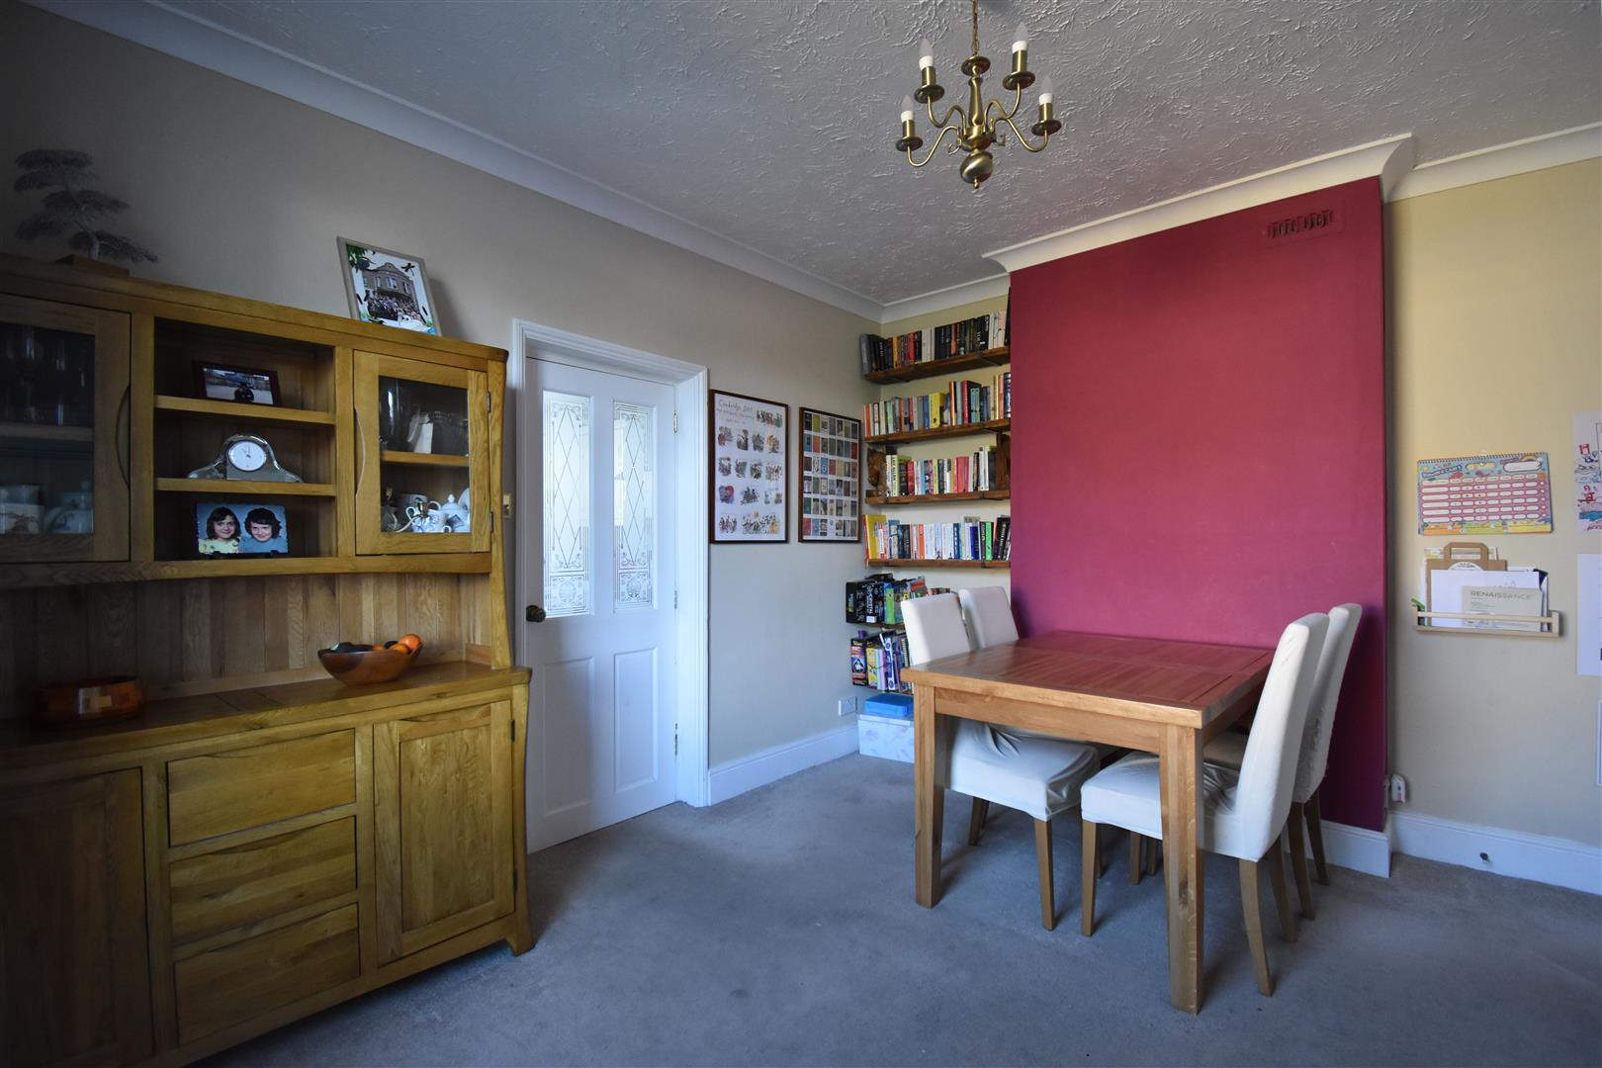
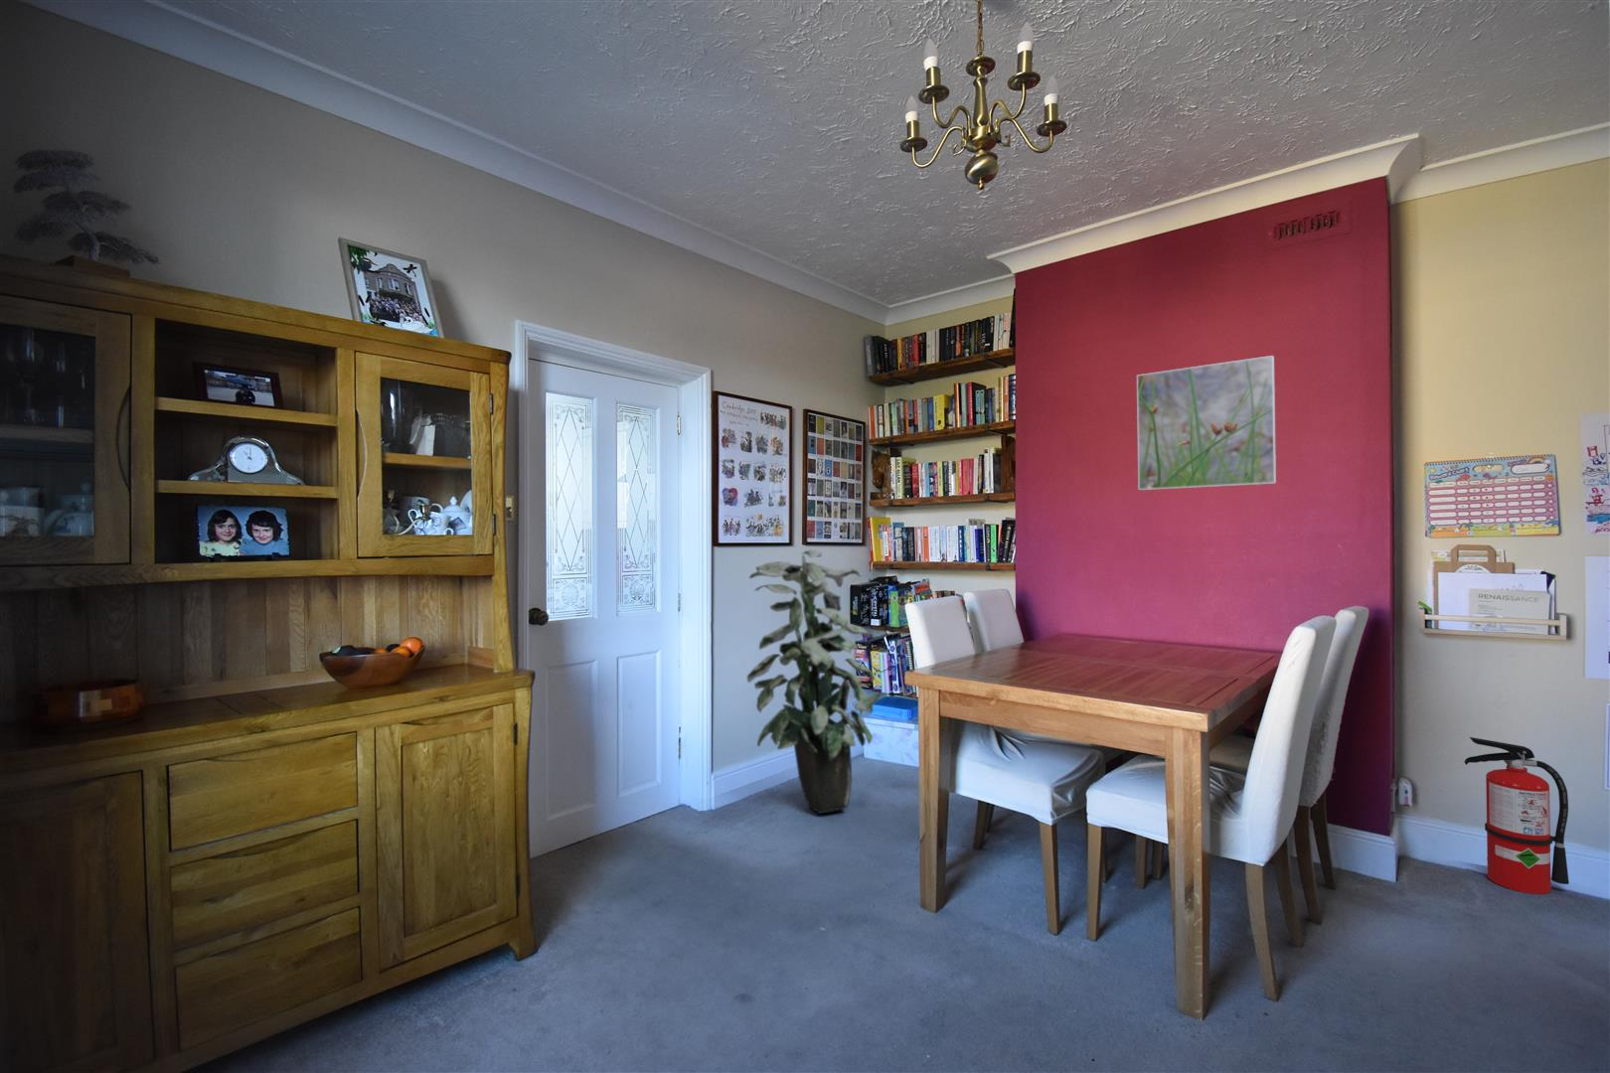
+ fire extinguisher (1517, 814)
+ indoor plant (812, 678)
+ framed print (1203, 426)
